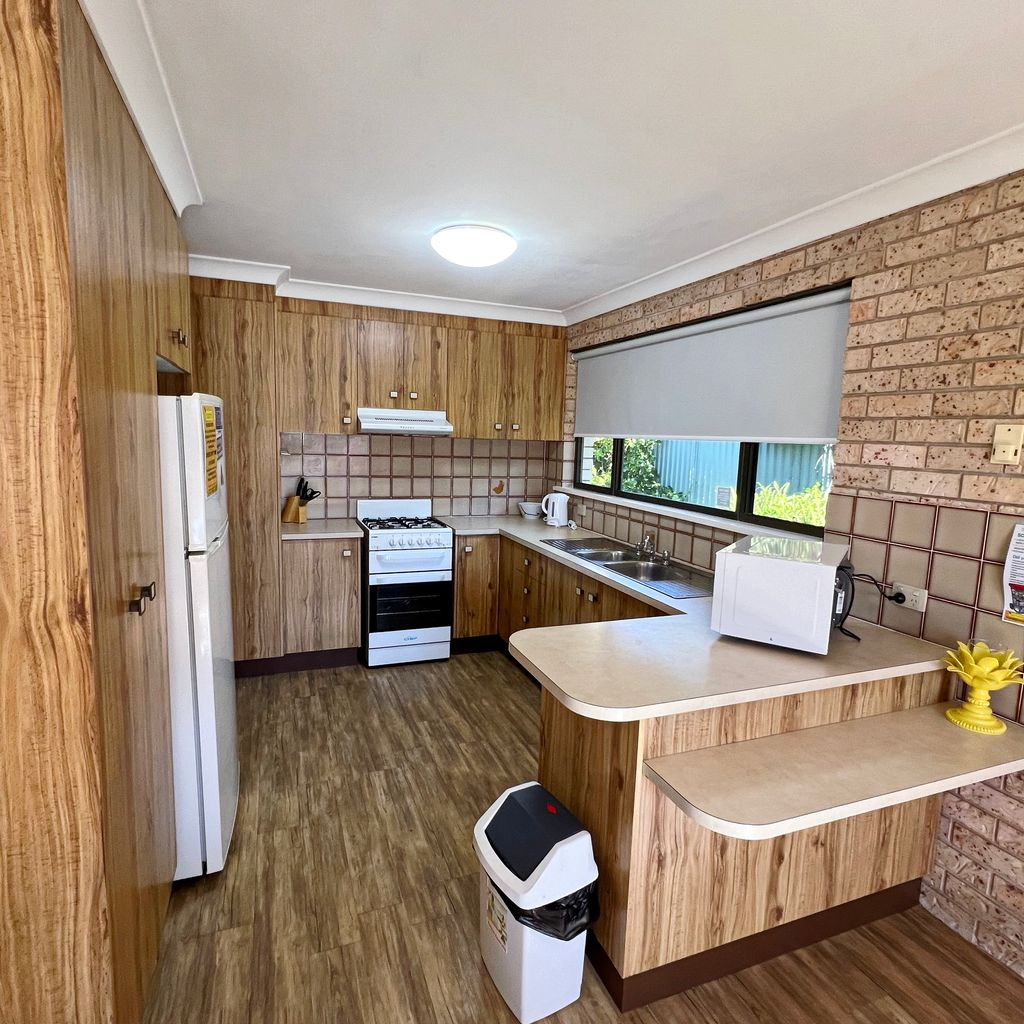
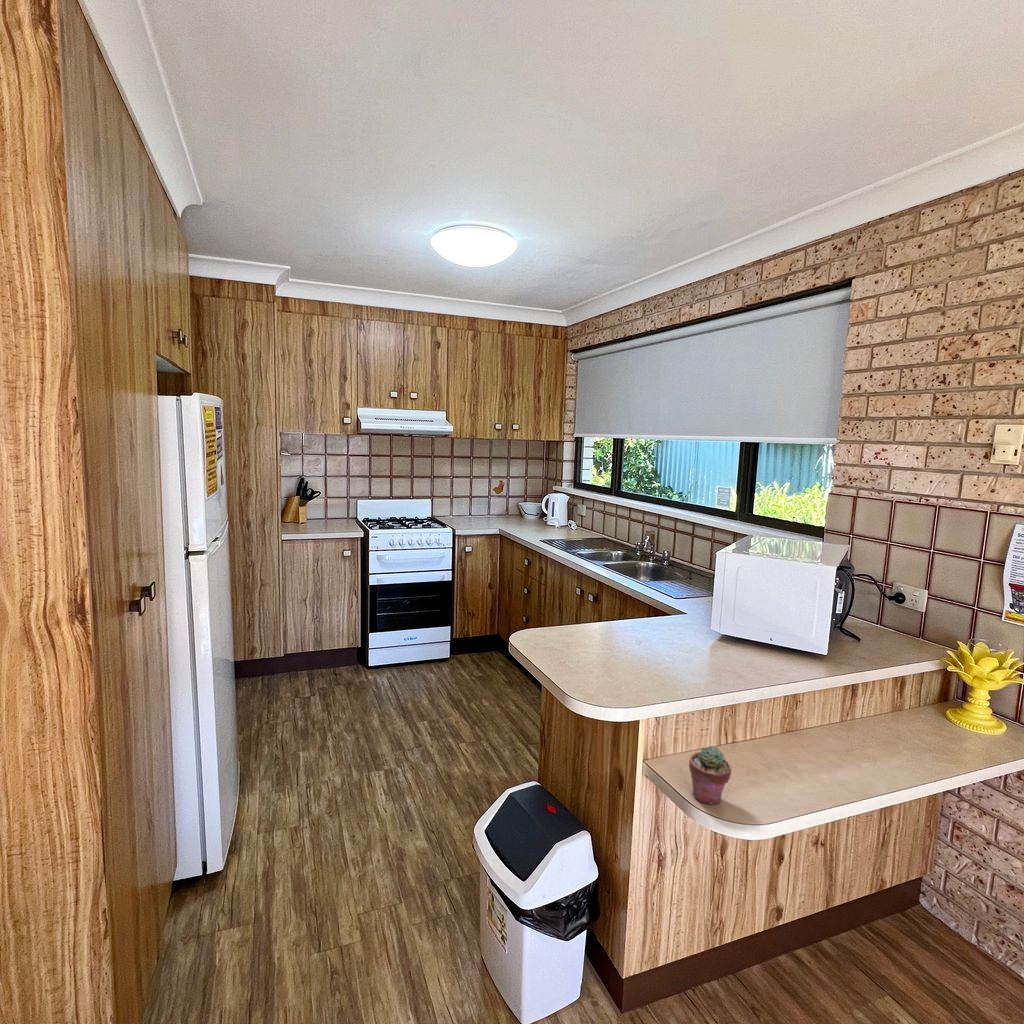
+ potted succulent (709, 772)
